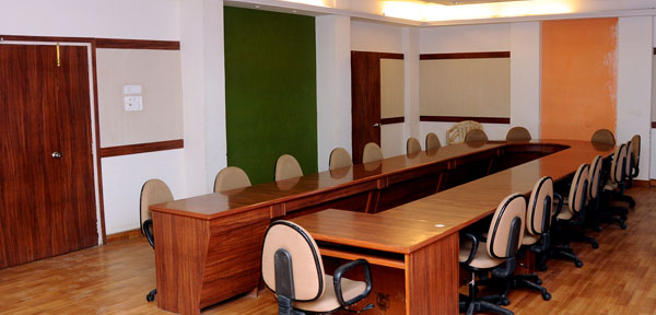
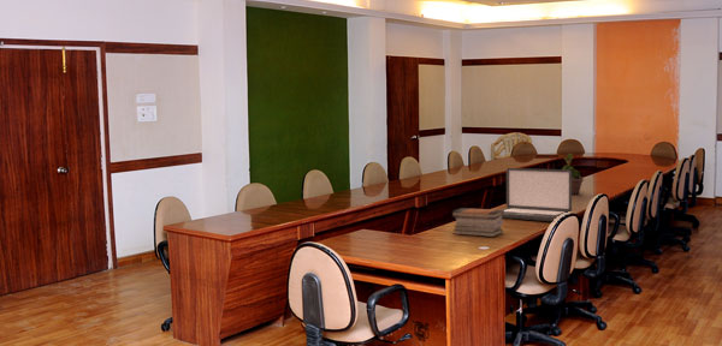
+ laptop (529, 193)
+ potted plant (572, 172)
+ book stack (478, 221)
